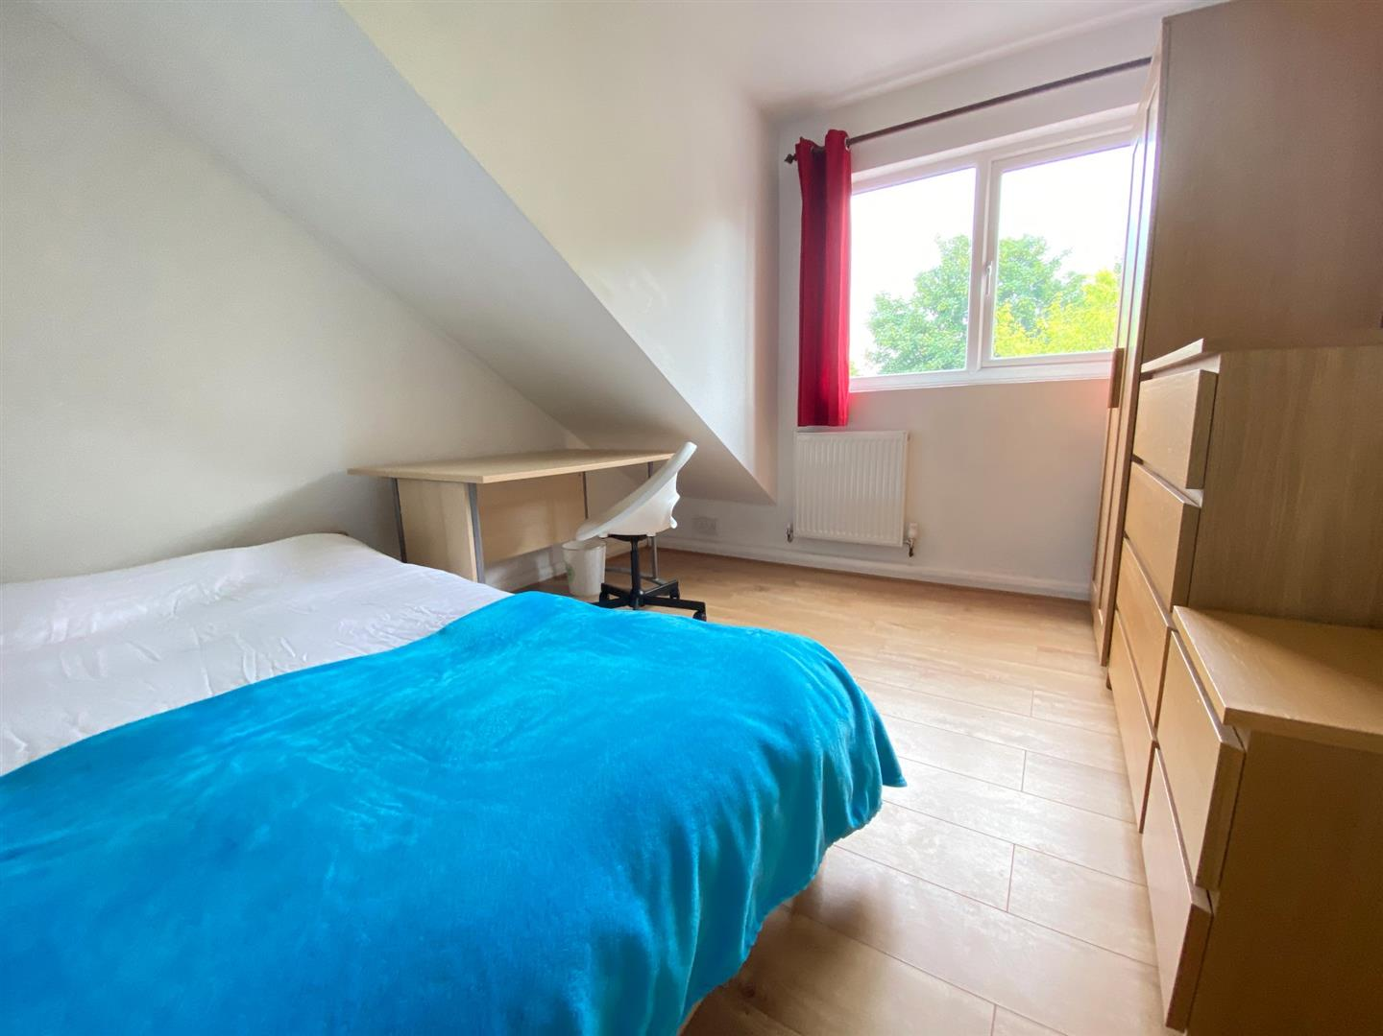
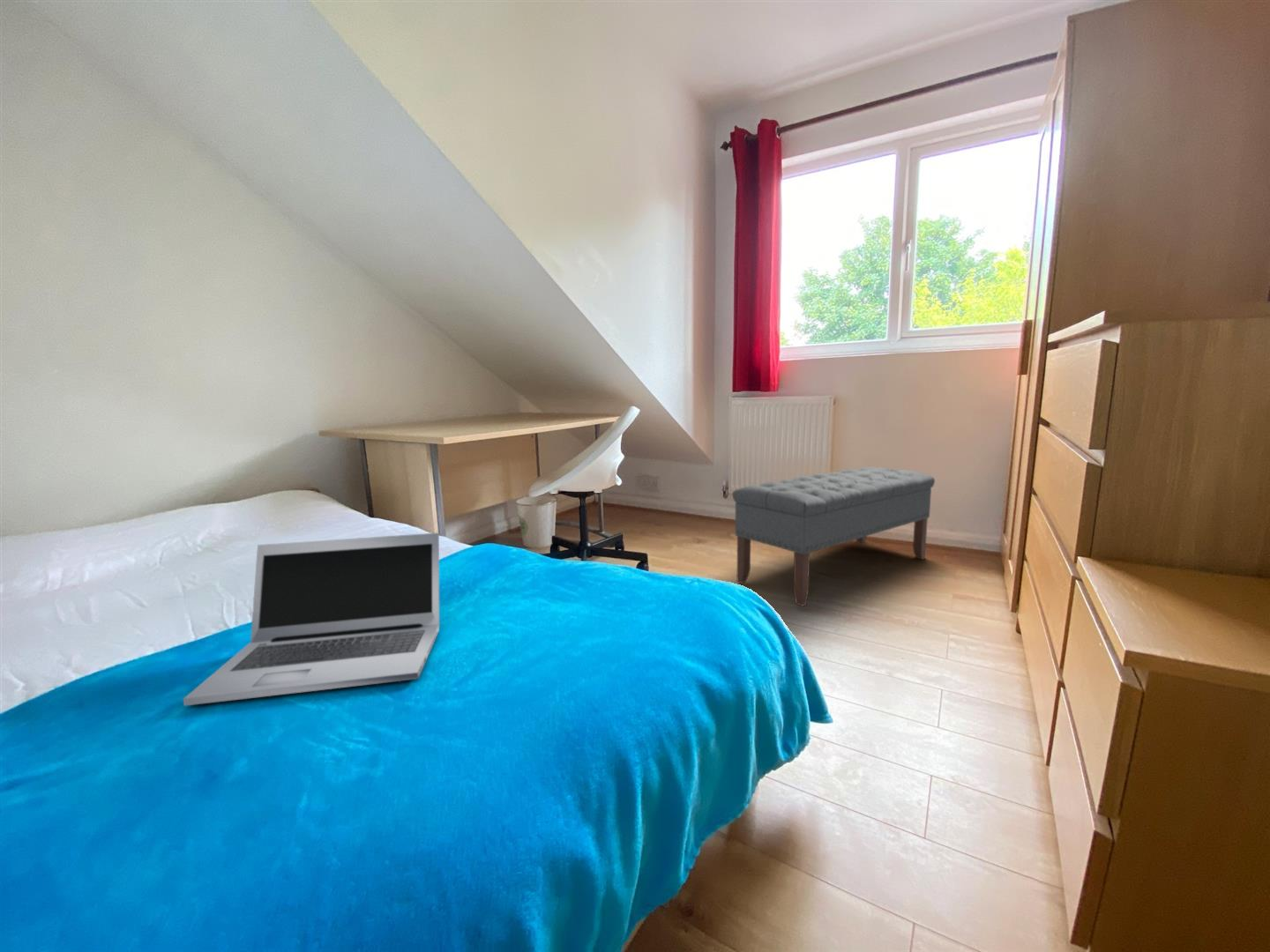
+ bench (837, 524)
+ laptop (331, 606)
